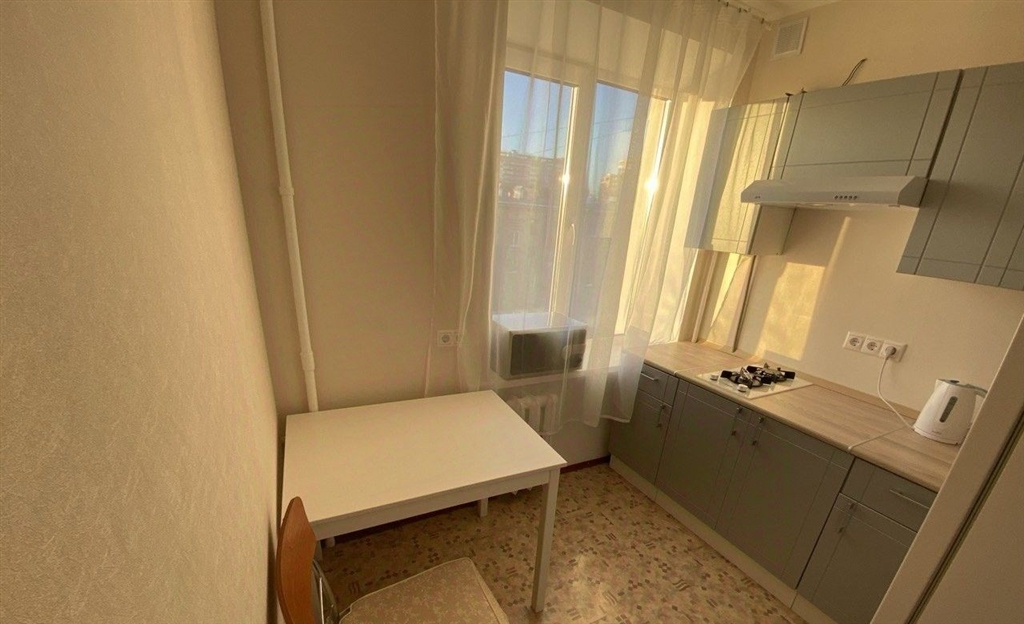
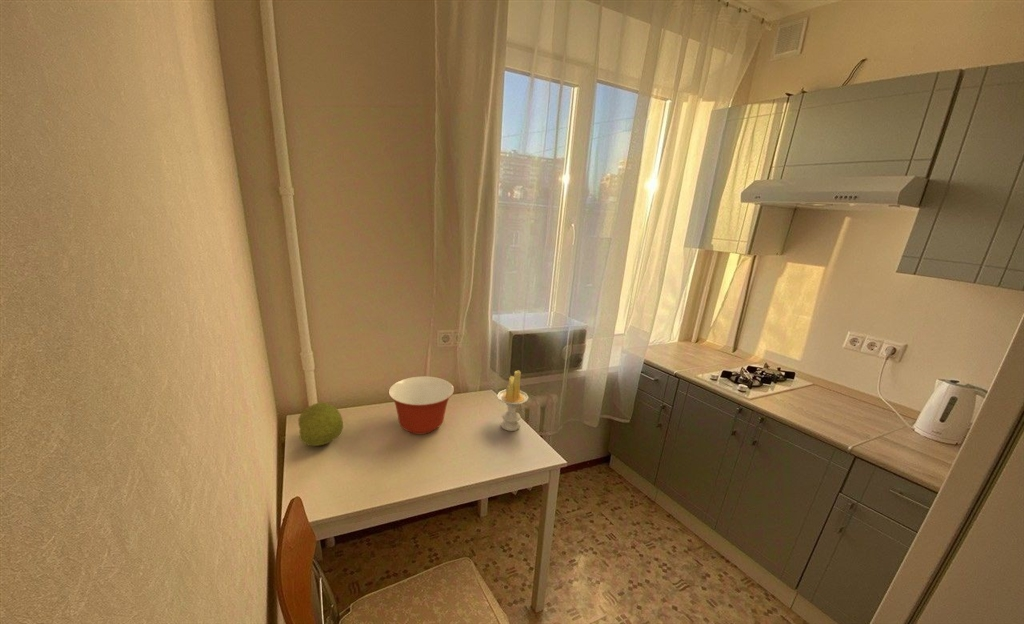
+ fruit (320, 424)
+ mixing bowl (421, 407)
+ candle (512, 398)
